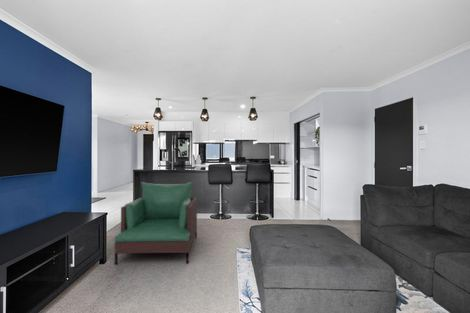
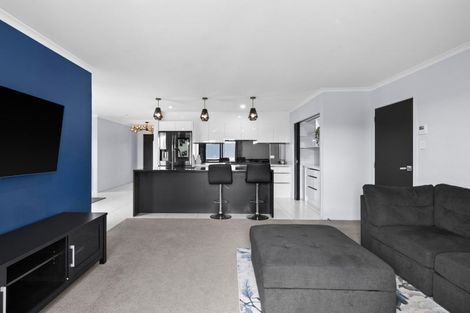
- armchair (161, 216)
